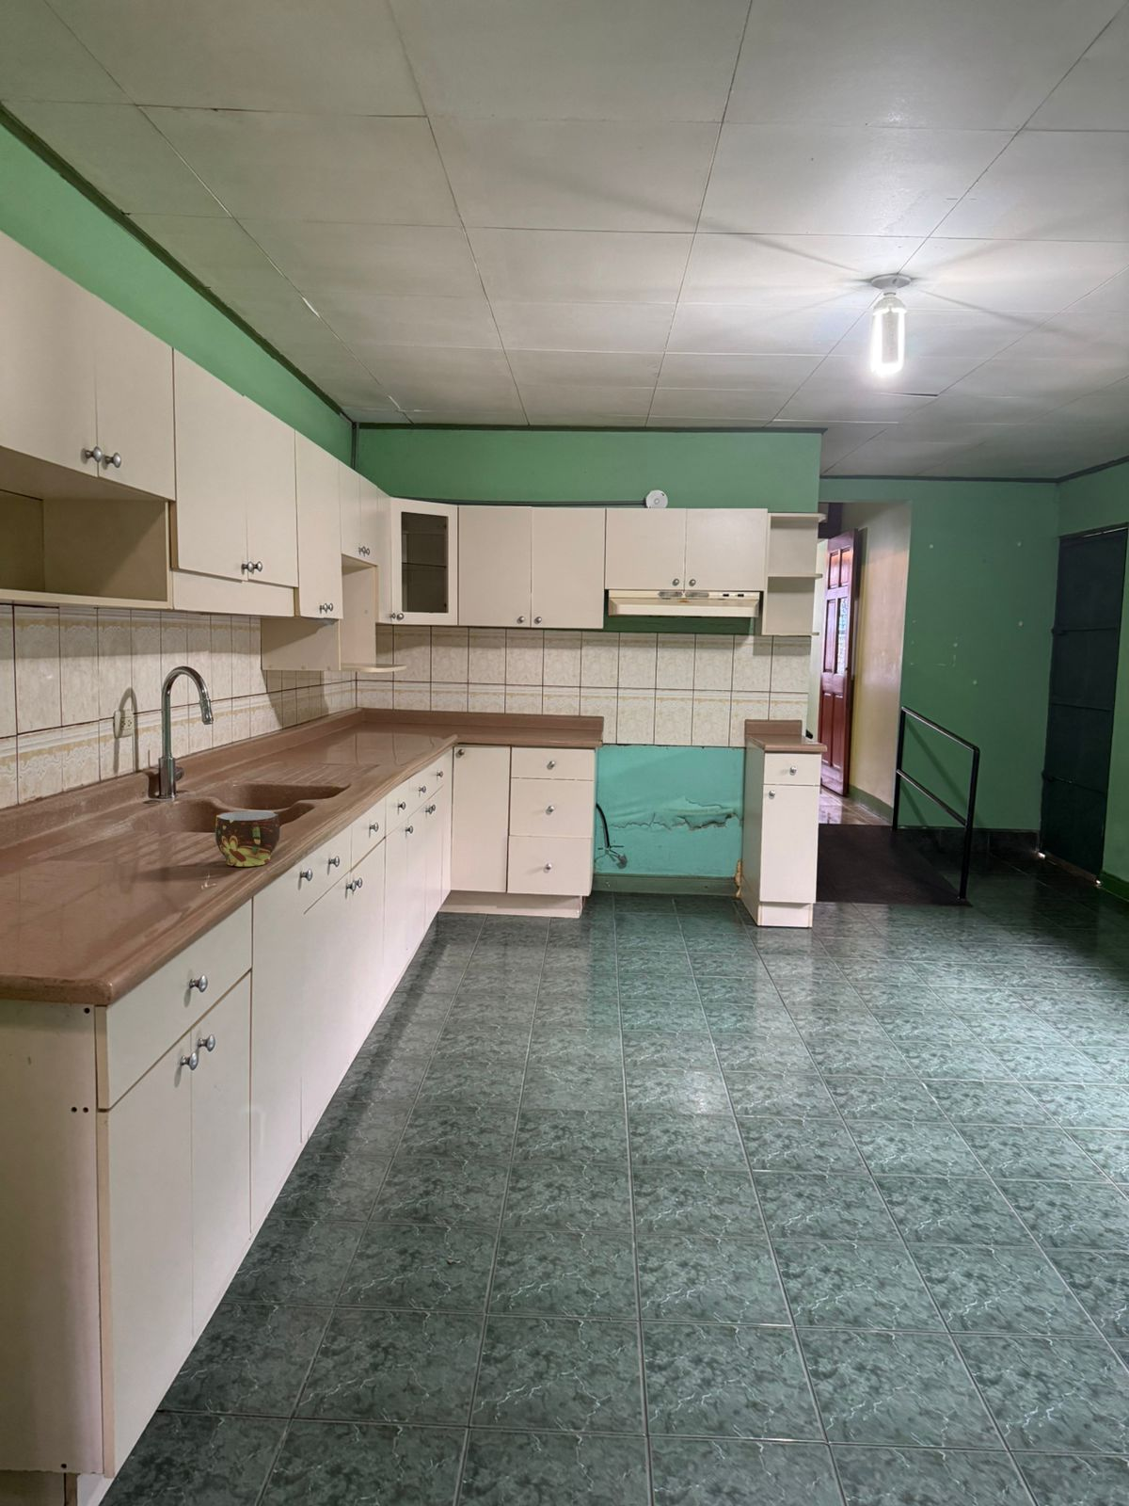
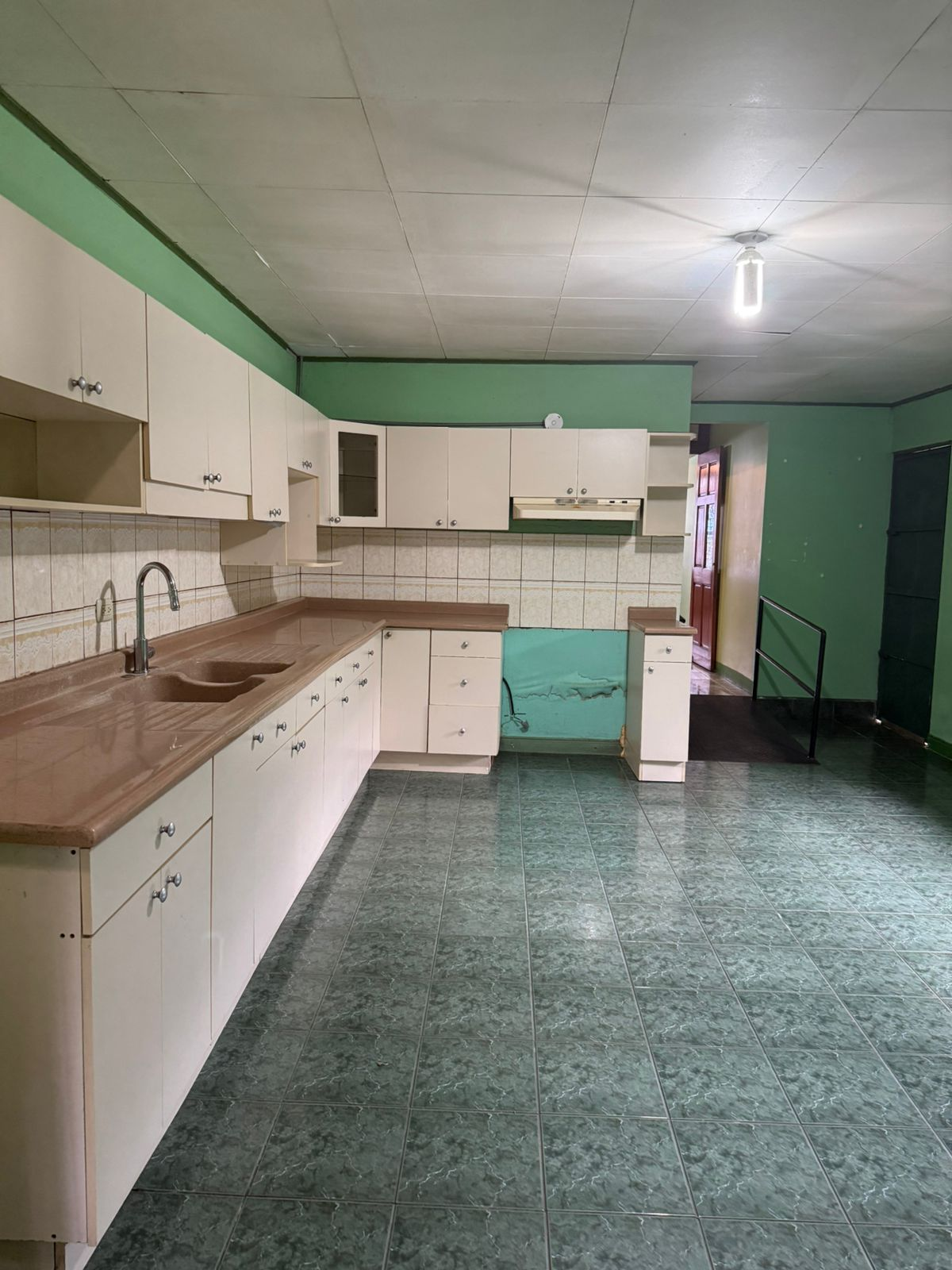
- cup (250, 838)
